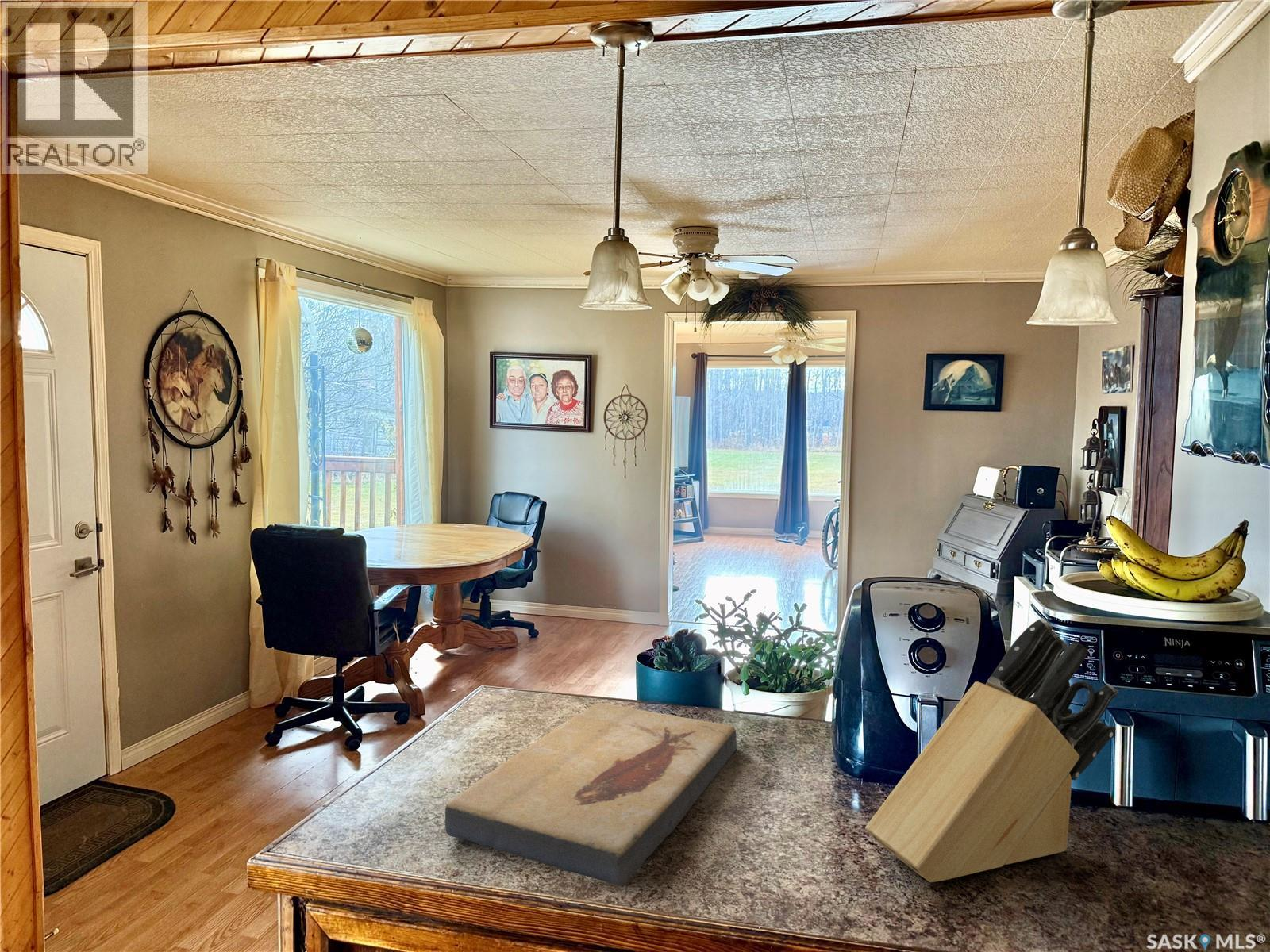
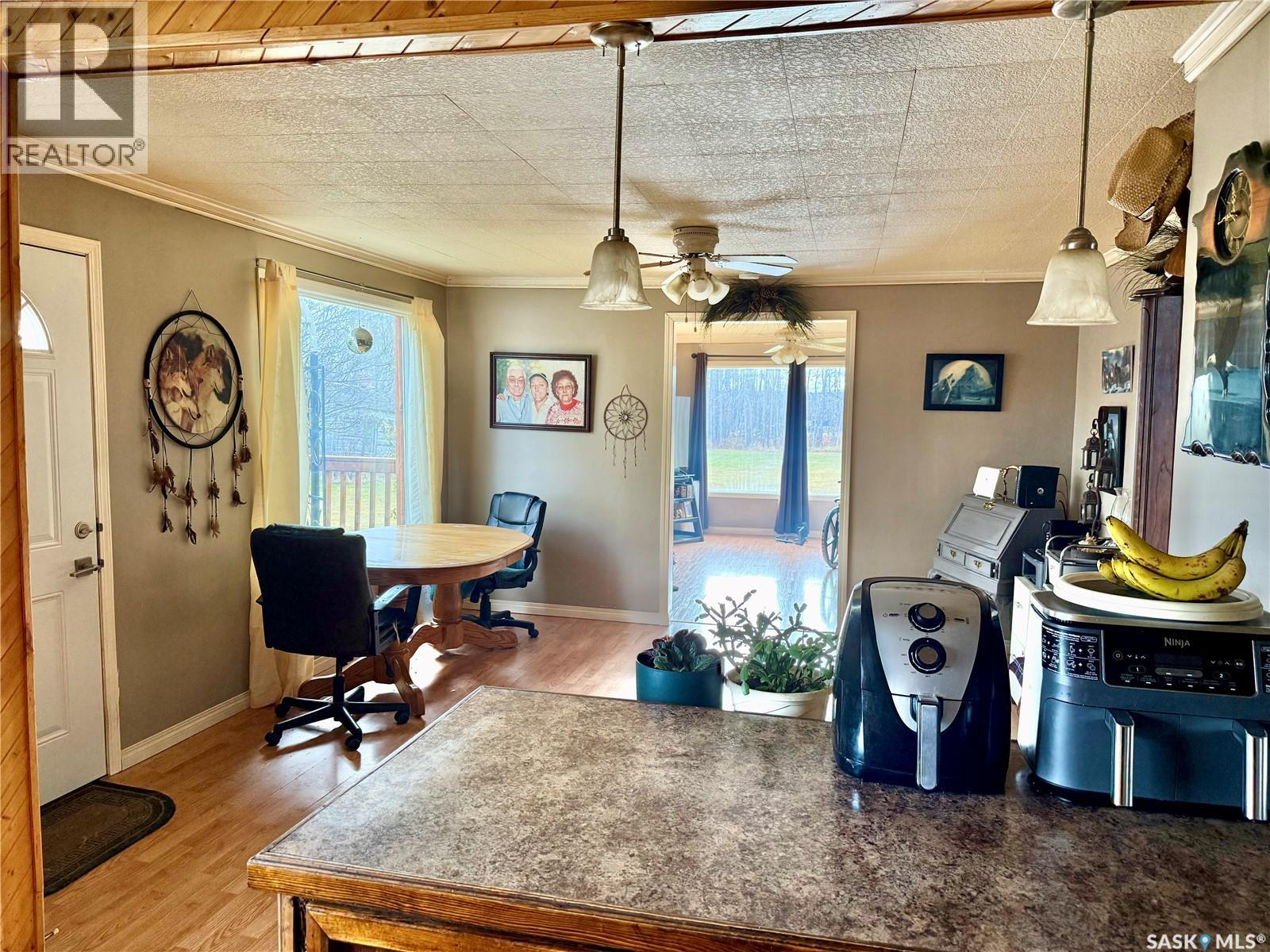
- fish fossil (606, 774)
- knife block (996, 738)
